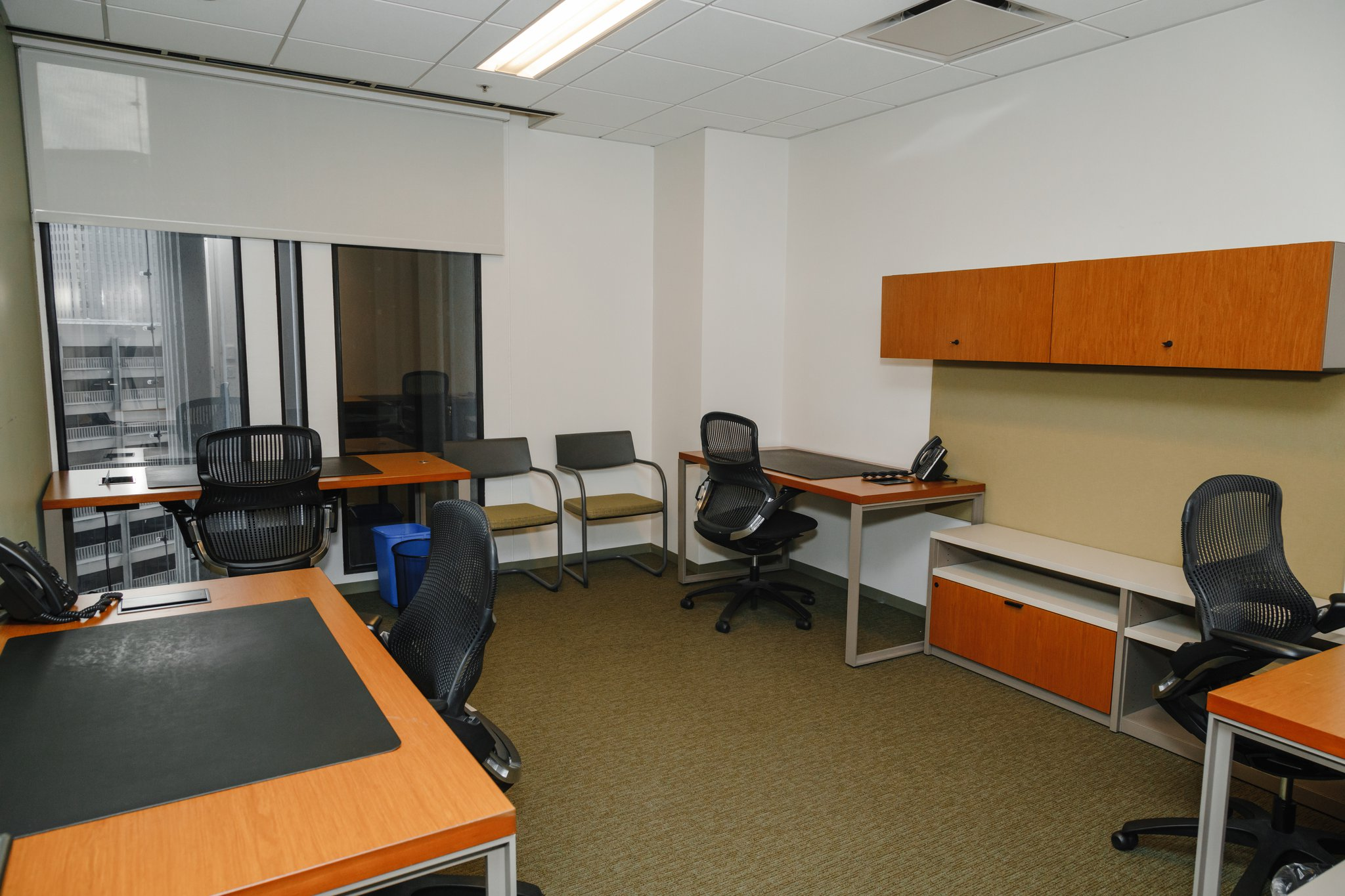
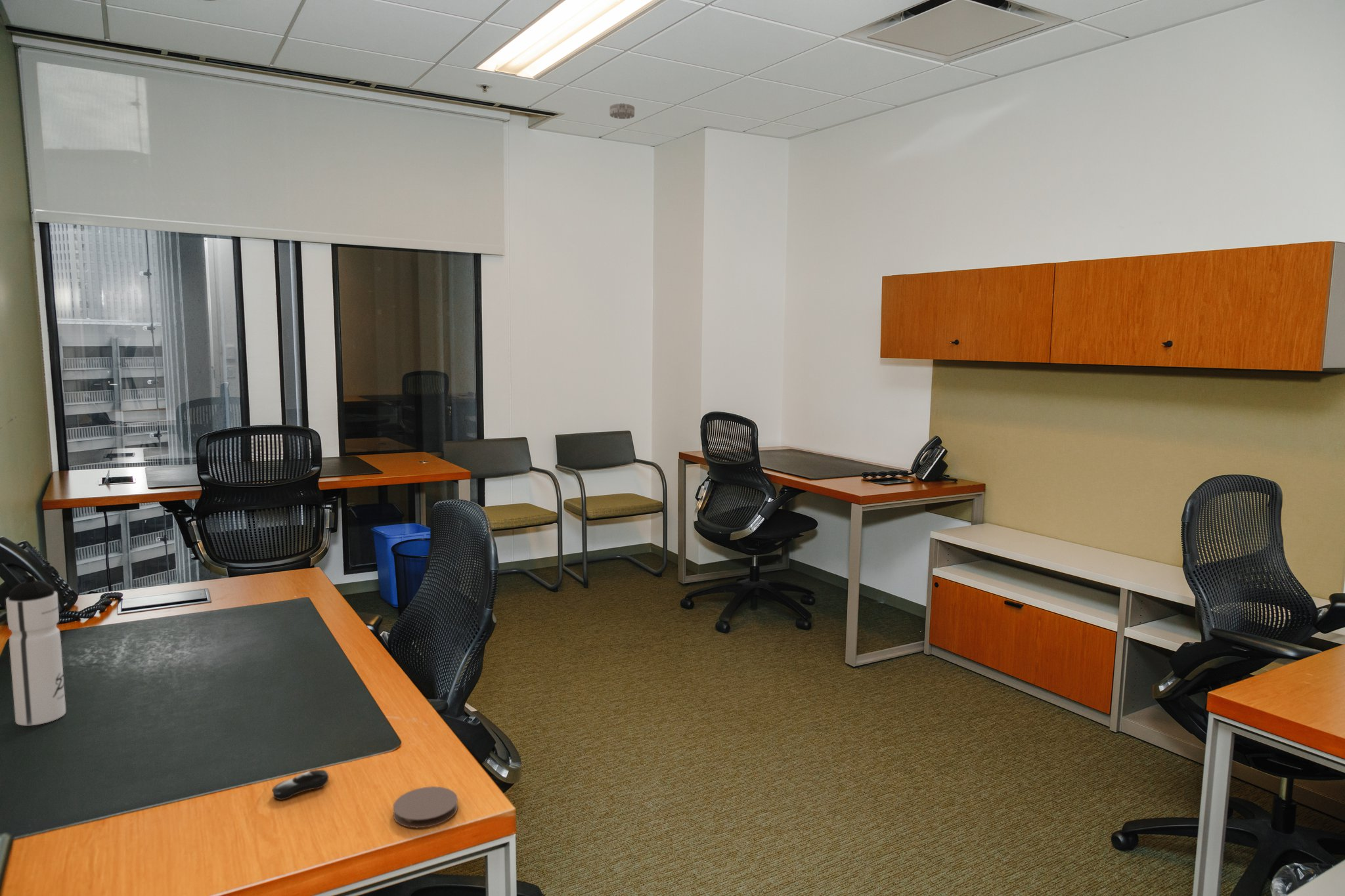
+ coaster (426, 806)
+ water bottle (35, 647)
+ computer mouse (313, 776)
+ smoke detector (622, 110)
